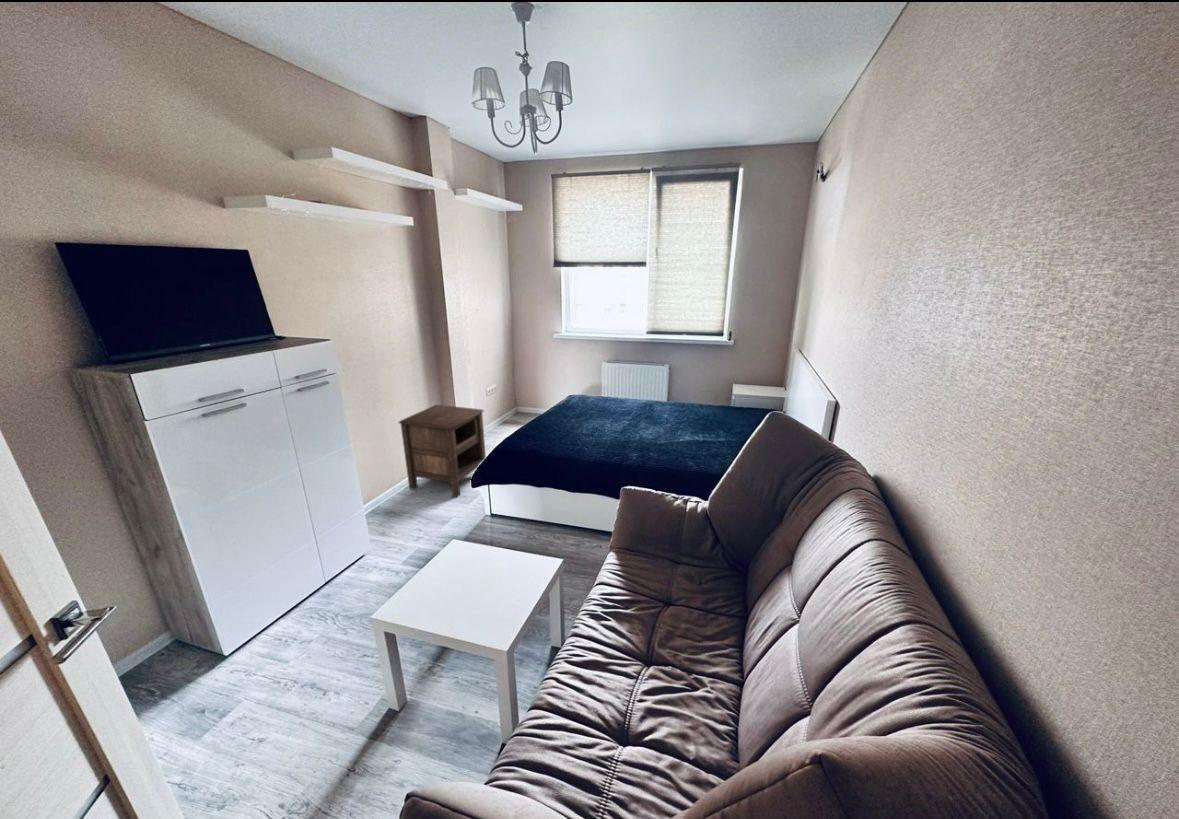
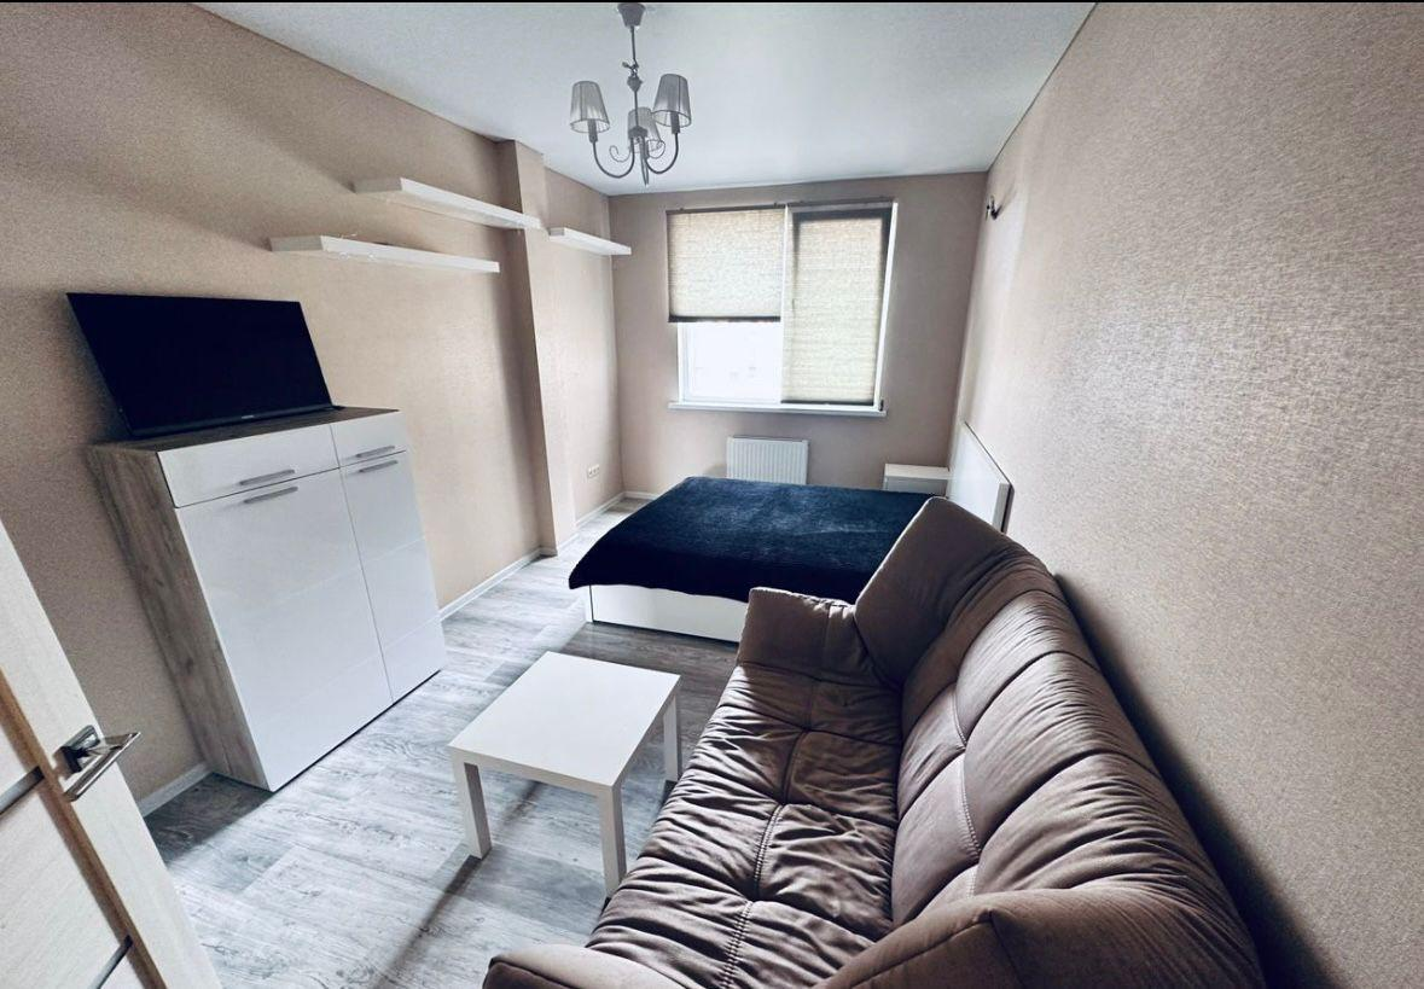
- nightstand (446, 448)
